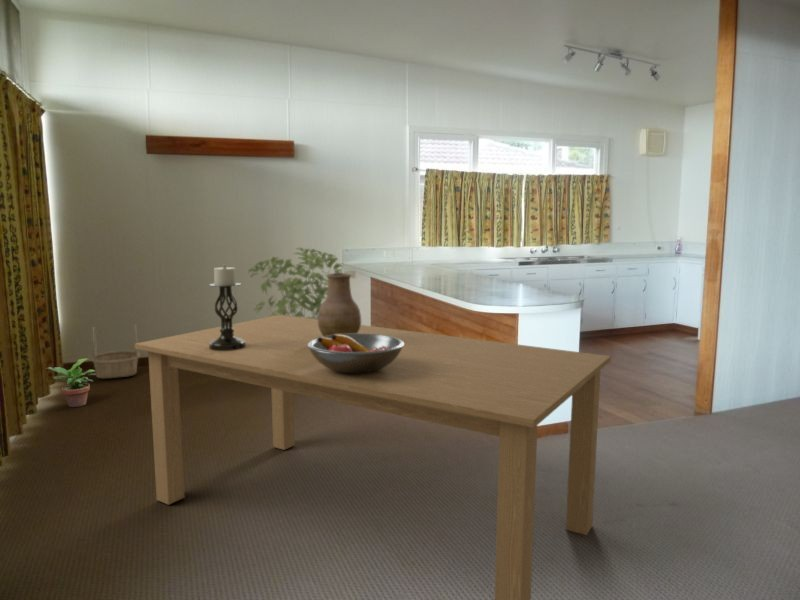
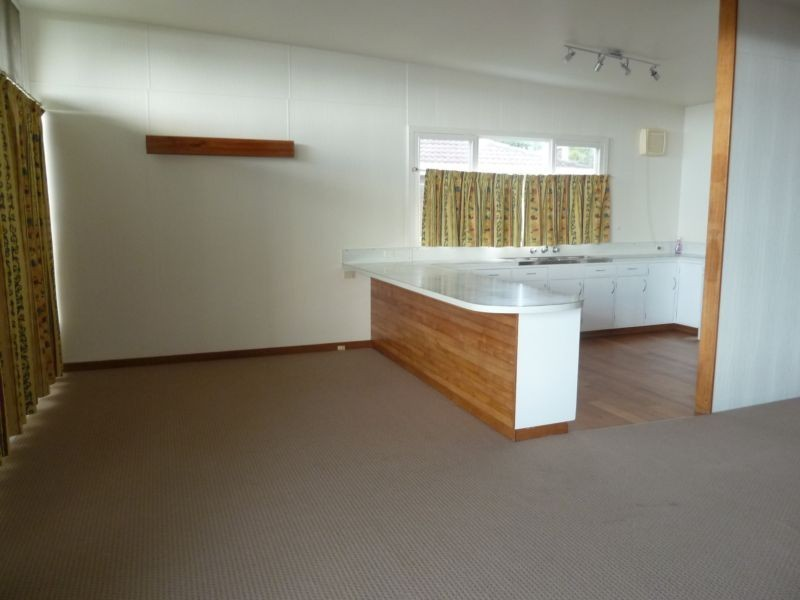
- shrub (304, 307)
- fruit bowl (356, 351)
- potted plant (71, 384)
- vase (339, 308)
- basket (115, 351)
- dining table (367, 408)
- candle holder (227, 304)
